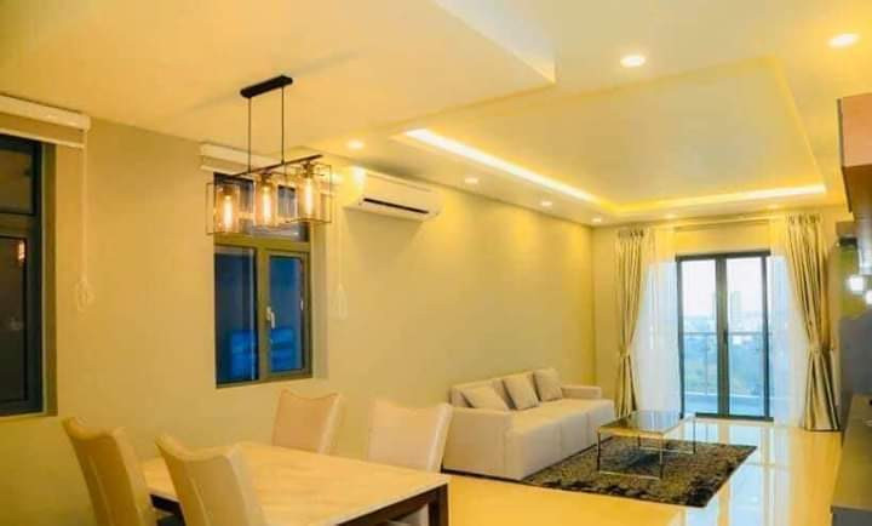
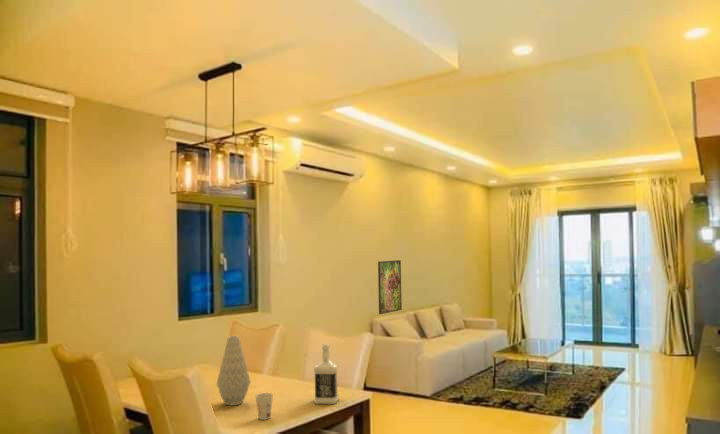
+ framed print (390, 286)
+ cup (264, 406)
+ vase (233, 369)
+ bottle (326, 372)
